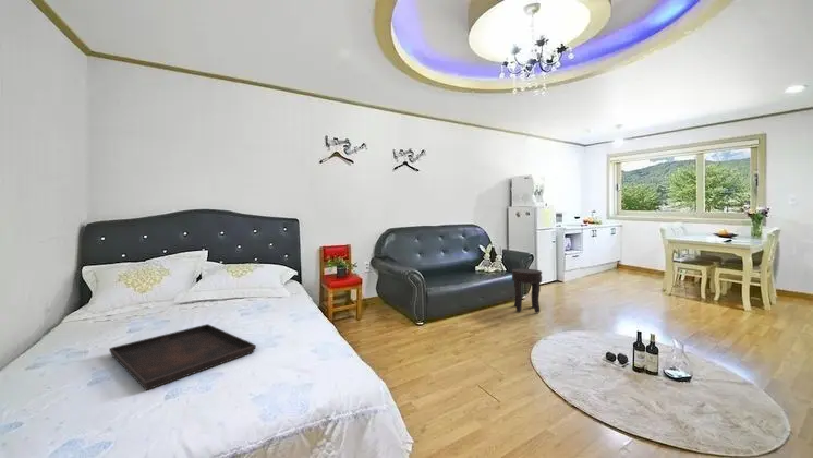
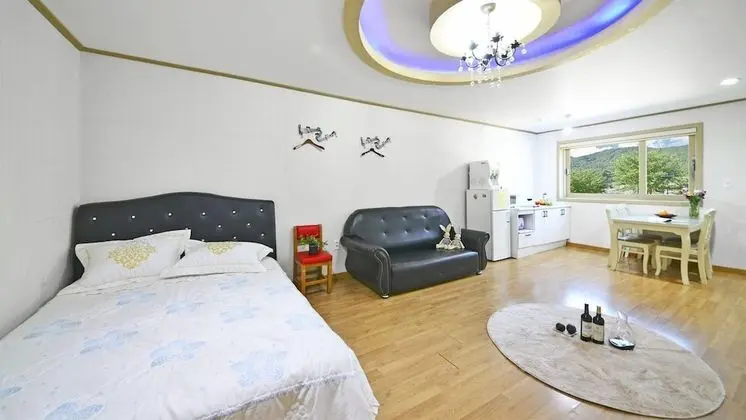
- serving tray (183, 350)
- side table (532, 290)
